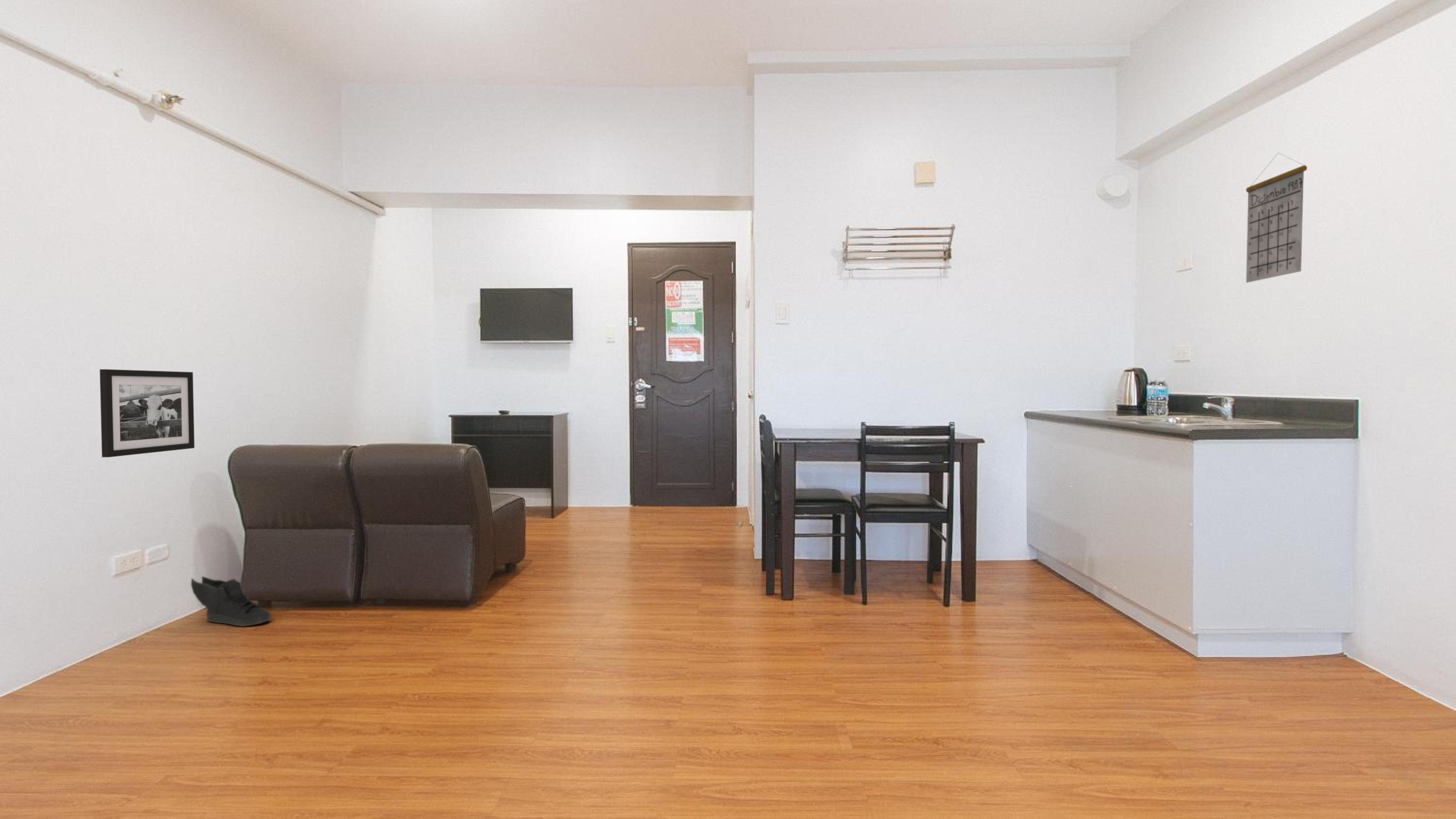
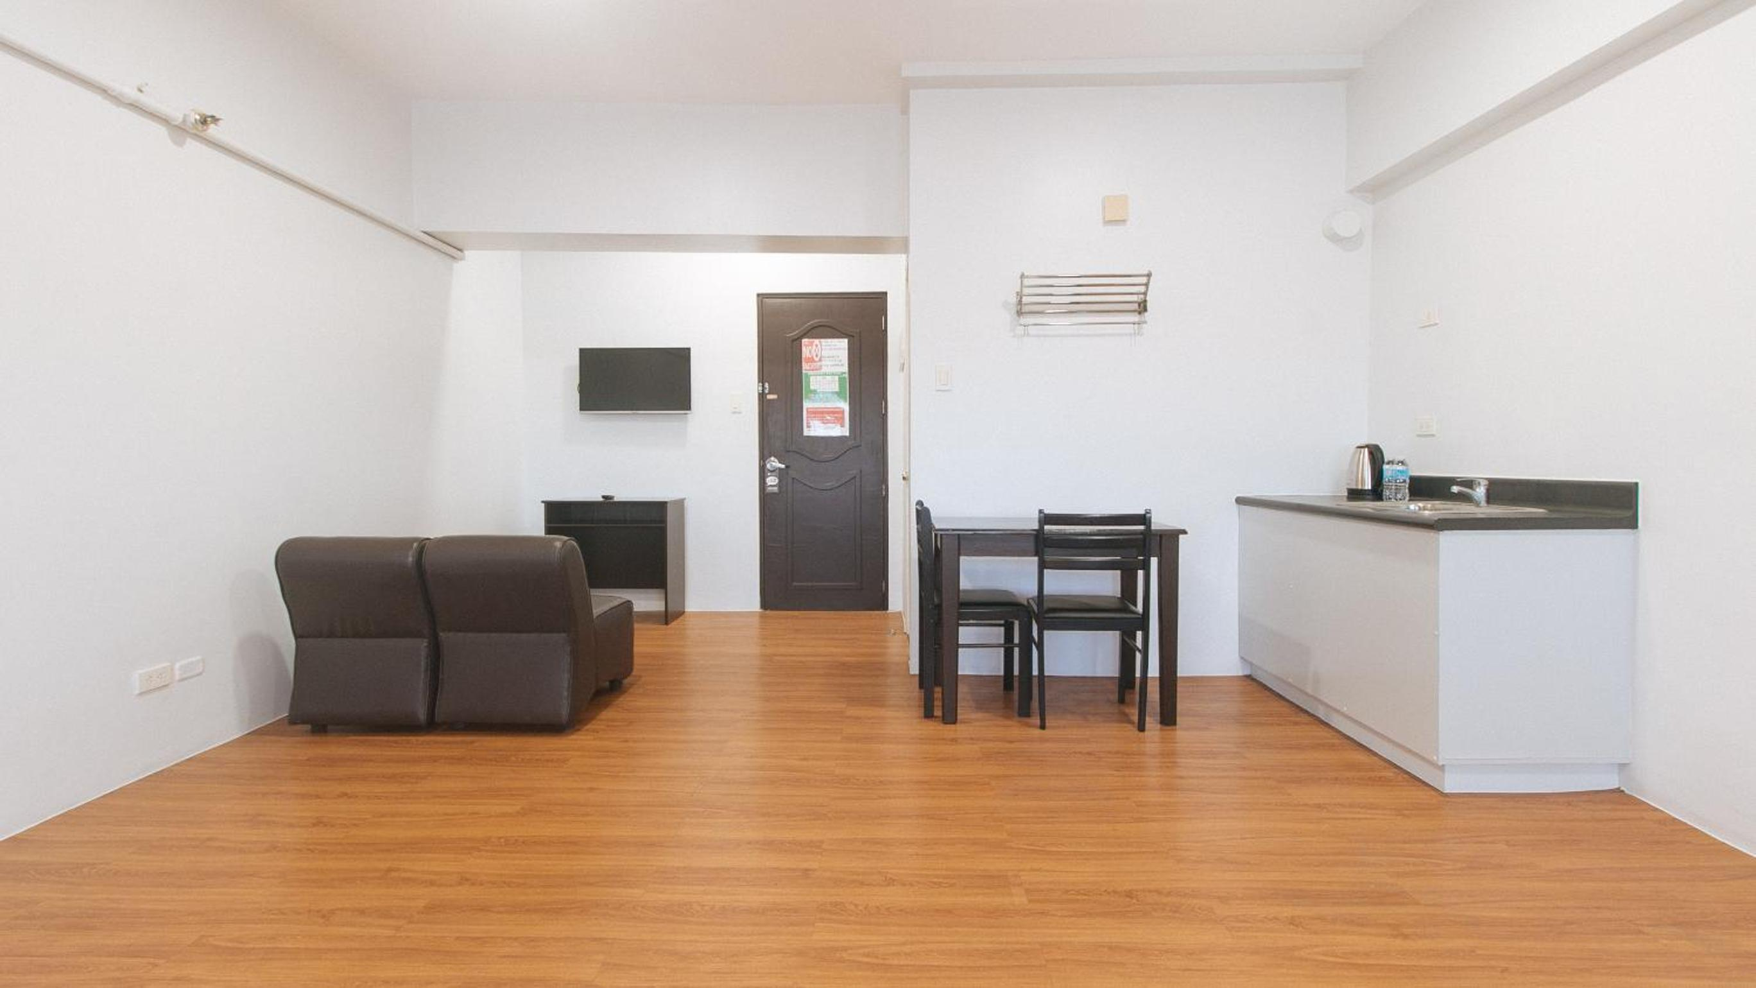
- picture frame (151, 411)
- calendar (1274, 215)
- sneaker (230, 600)
